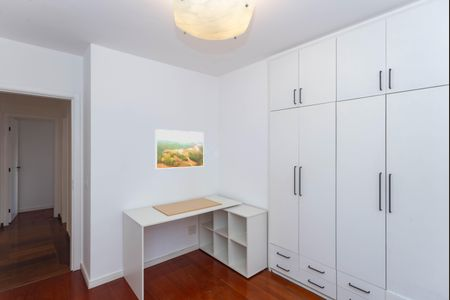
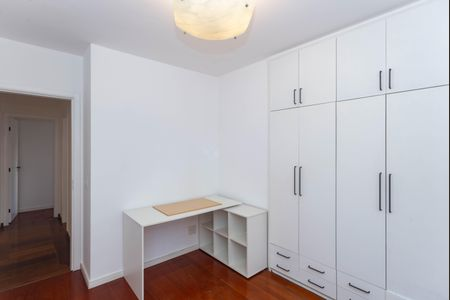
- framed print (181, 149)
